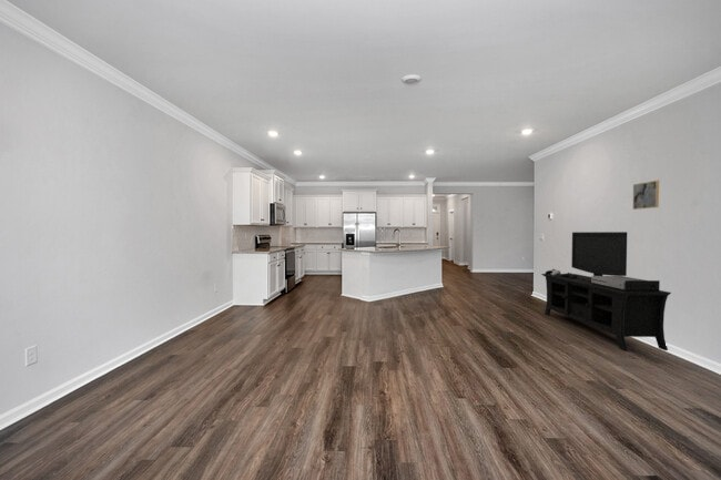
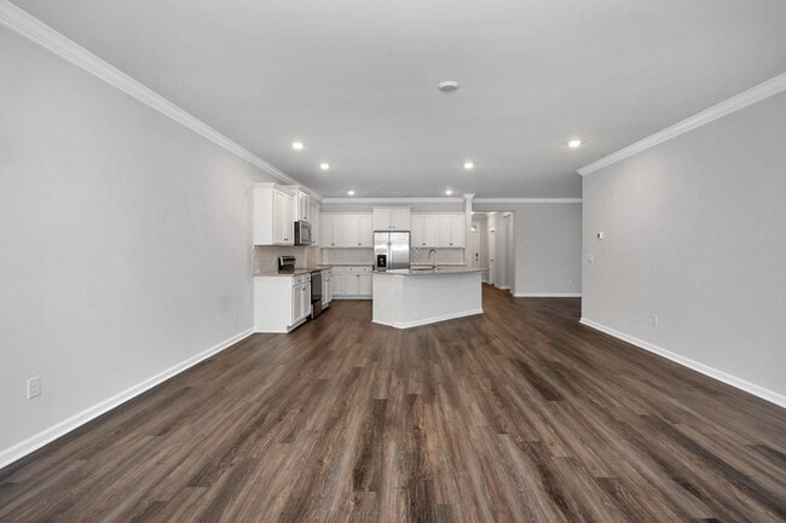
- media console (593, 280)
- wall art (644, 195)
